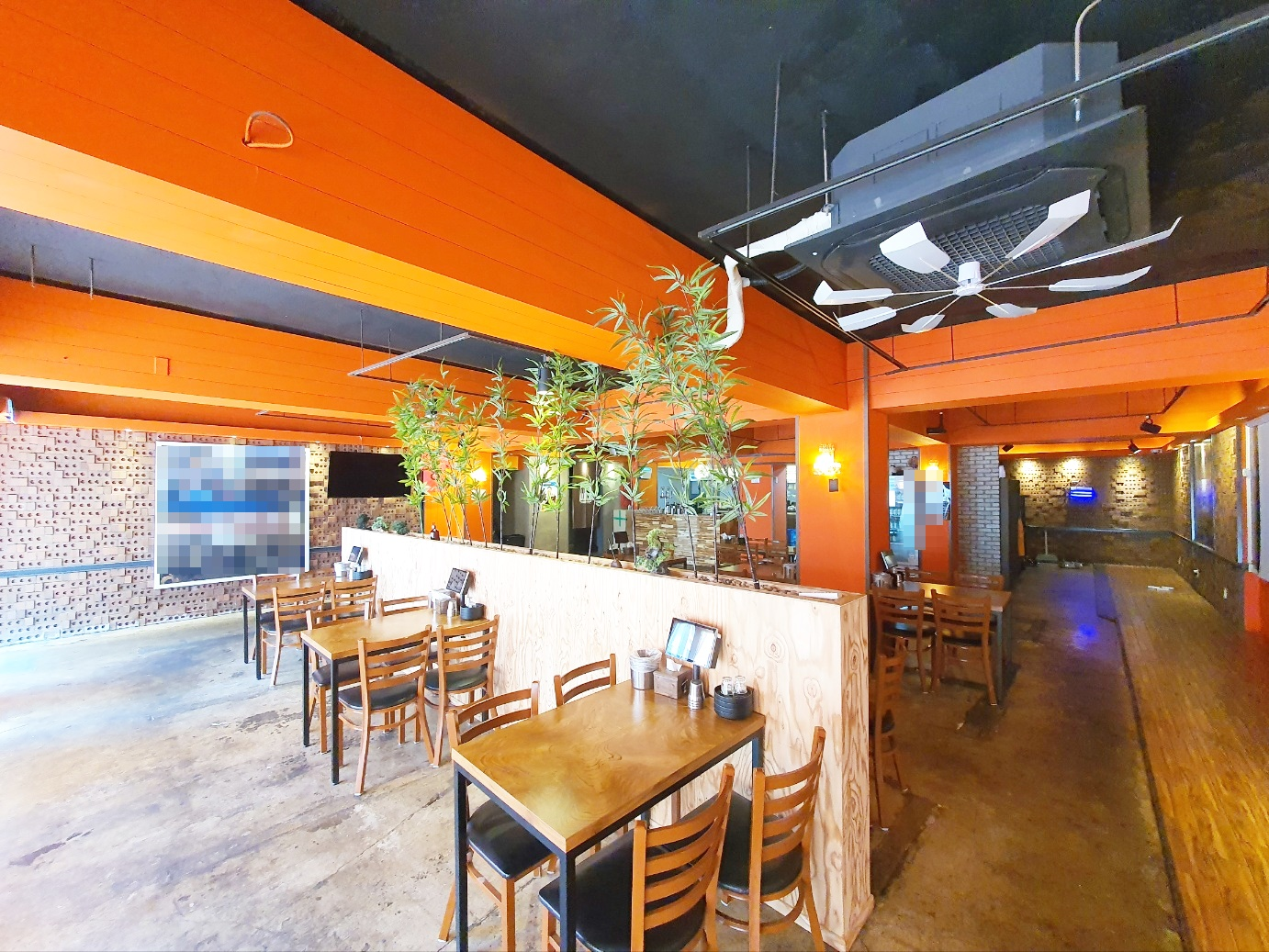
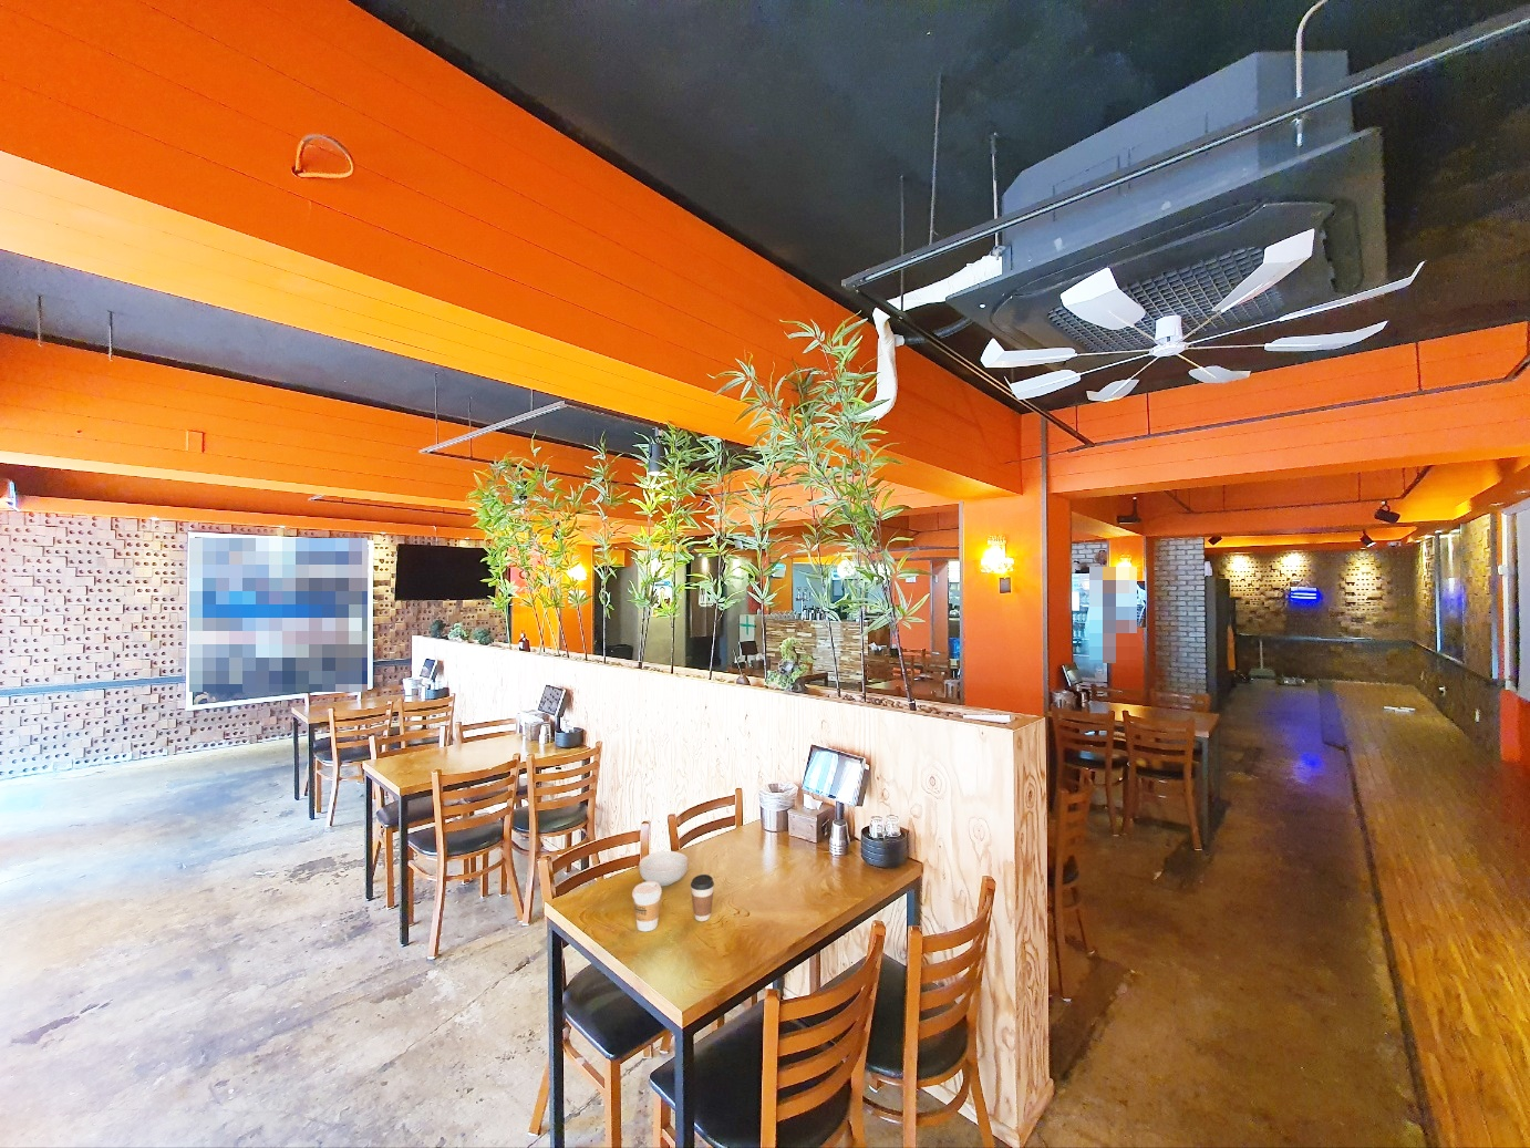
+ cereal bowl (663, 871)
+ coffee cup (646, 906)
+ coffee cup (702, 898)
